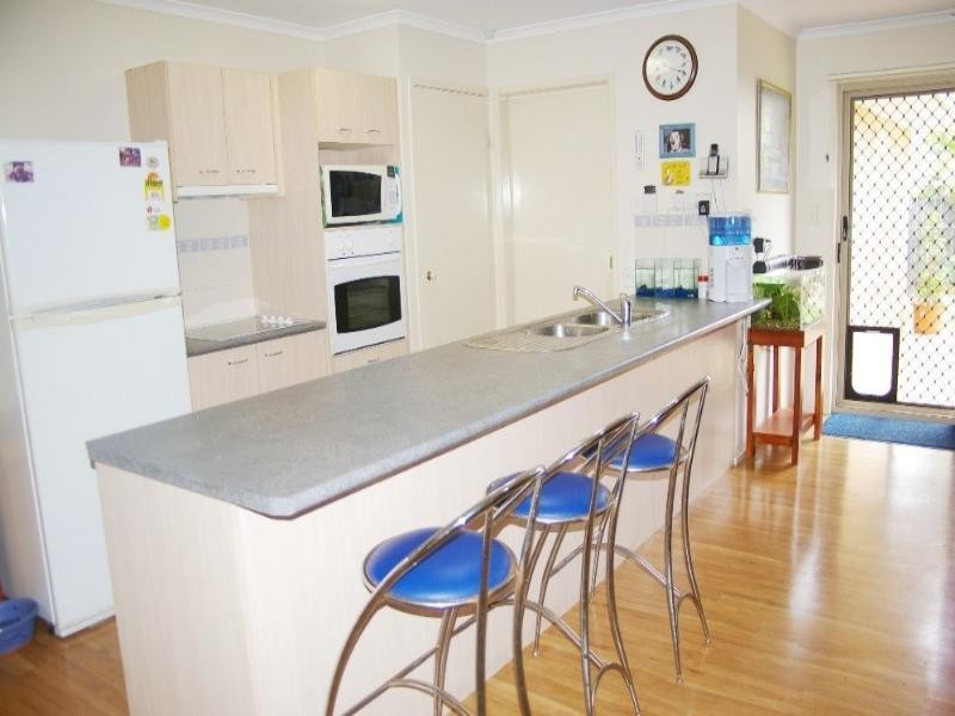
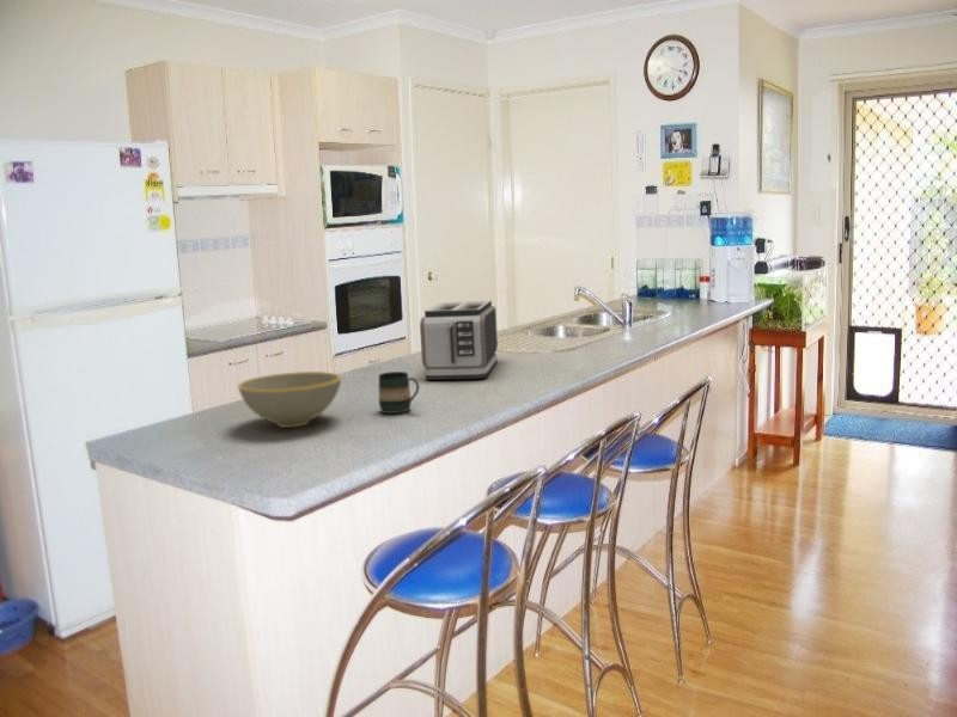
+ bowl (291, 402)
+ mug (400, 392)
+ toaster (461, 338)
